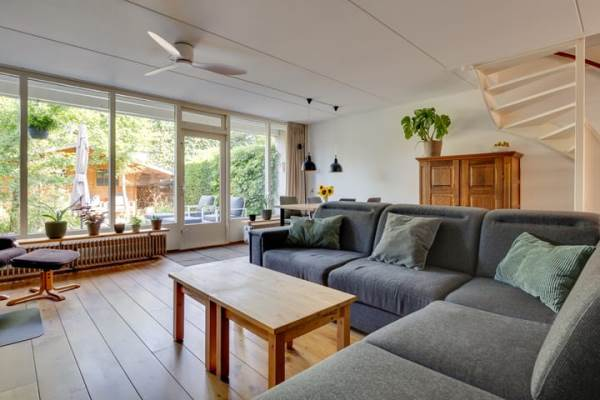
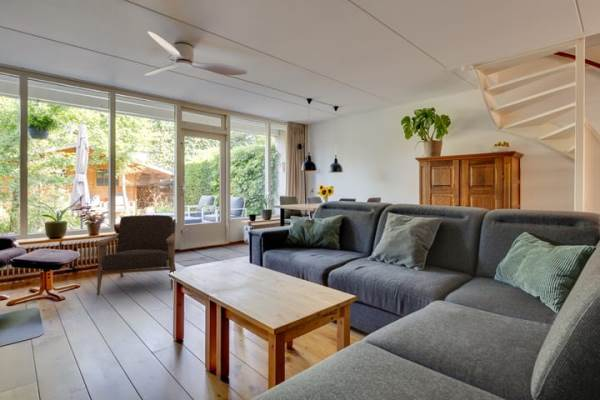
+ armchair (142, 250)
